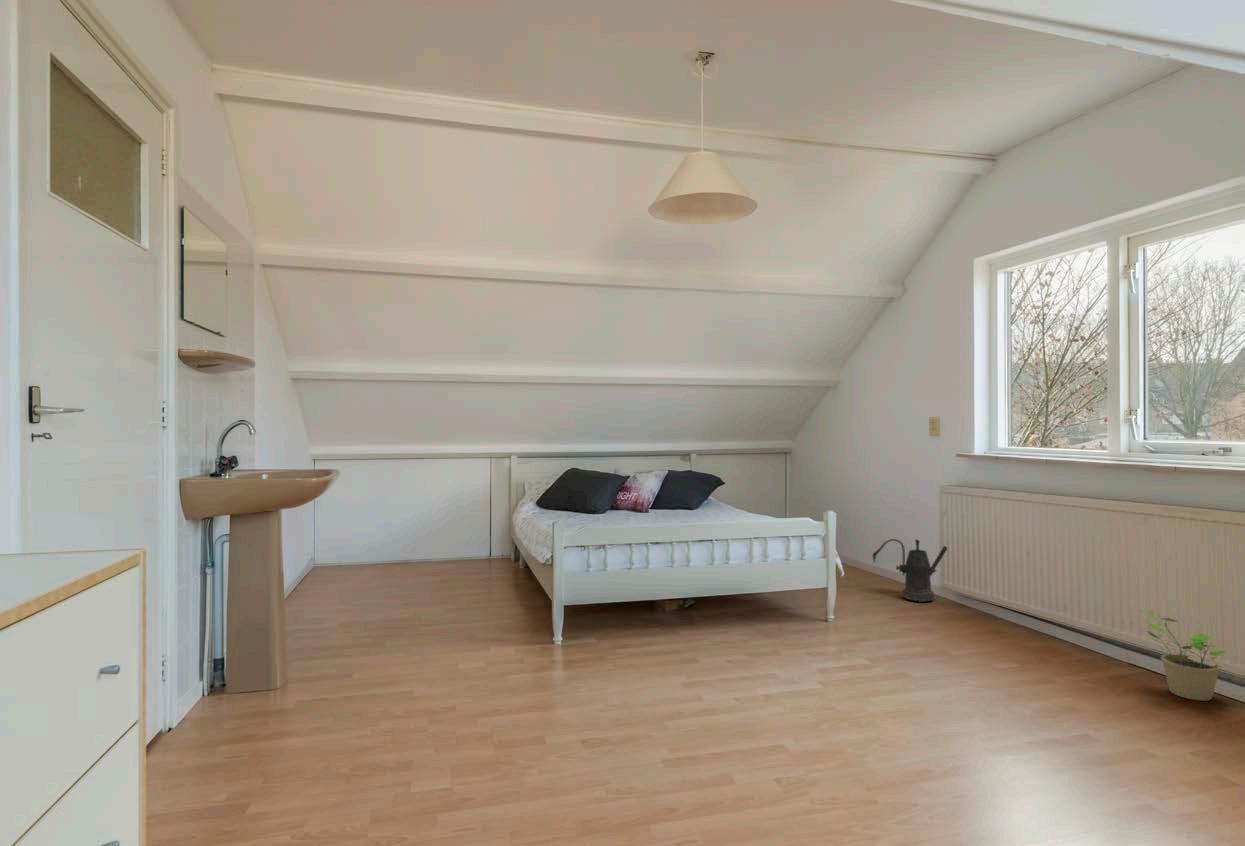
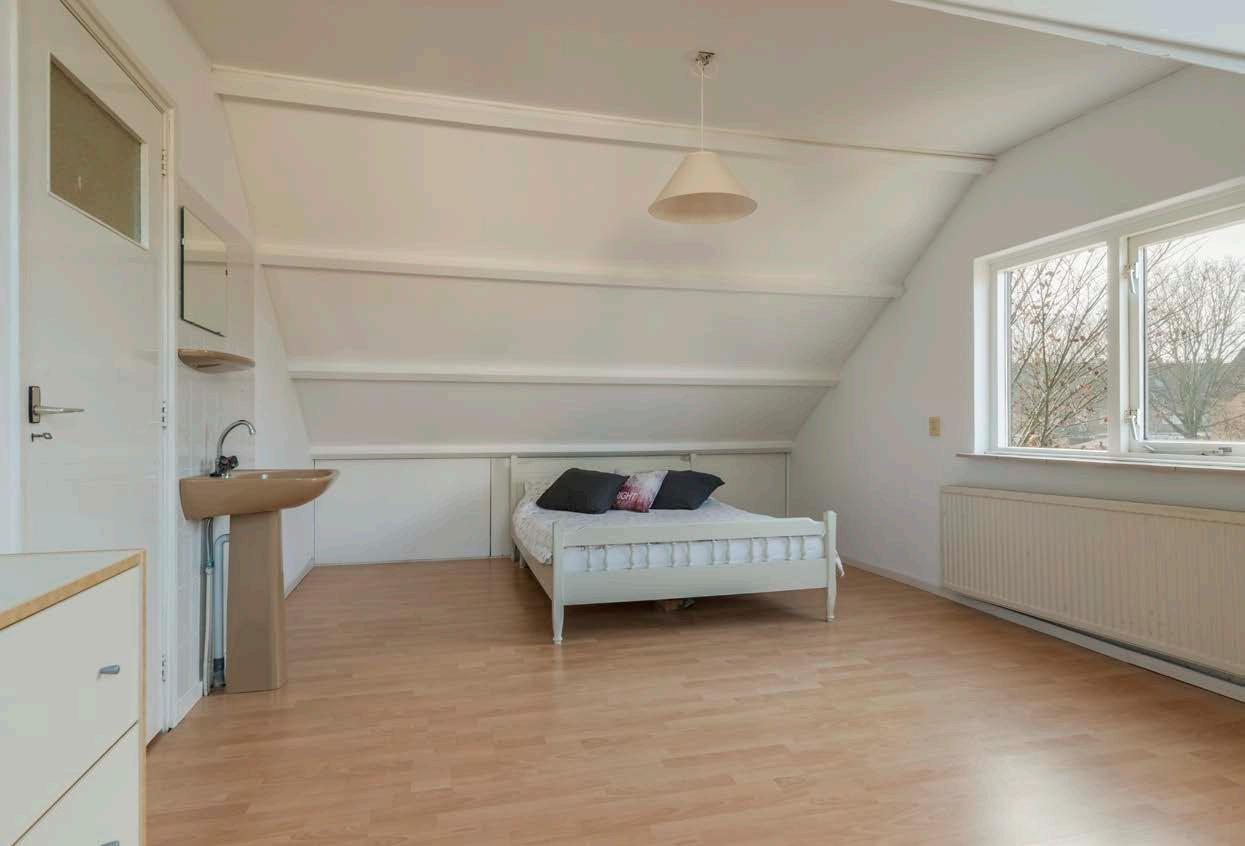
- potted plant (1186, 655)
- watering can (909, 568)
